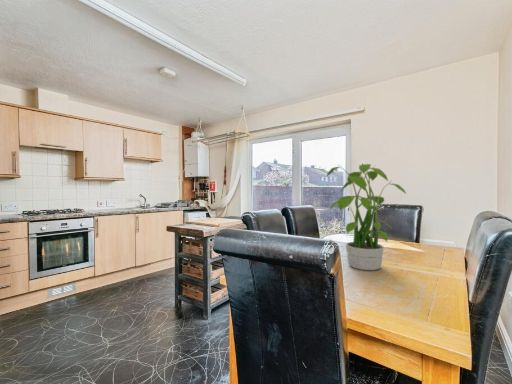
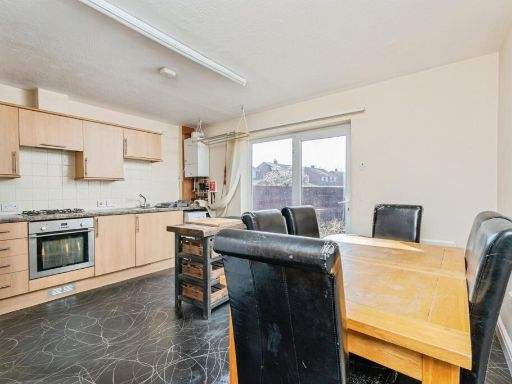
- potted plant (358, 214)
